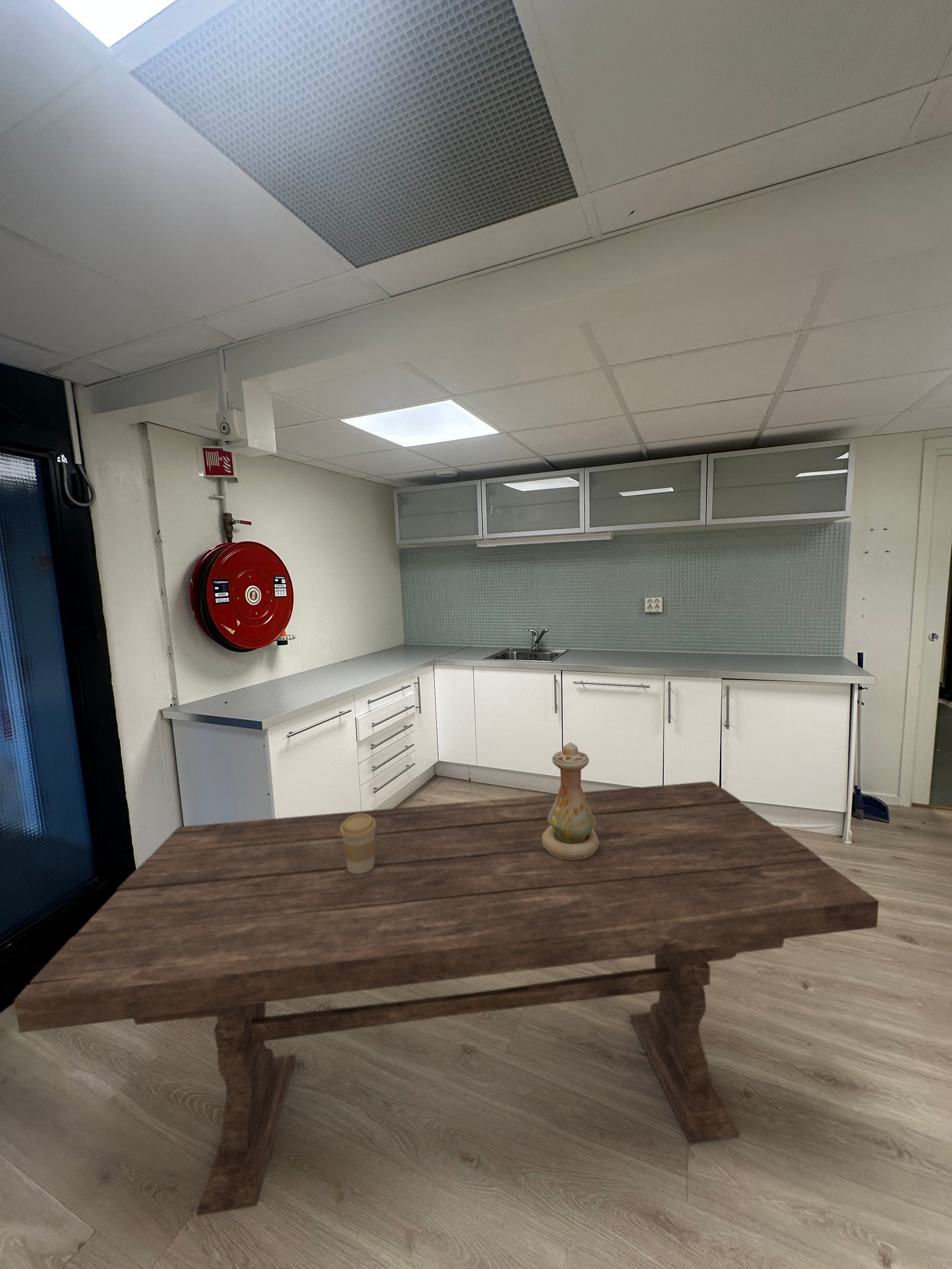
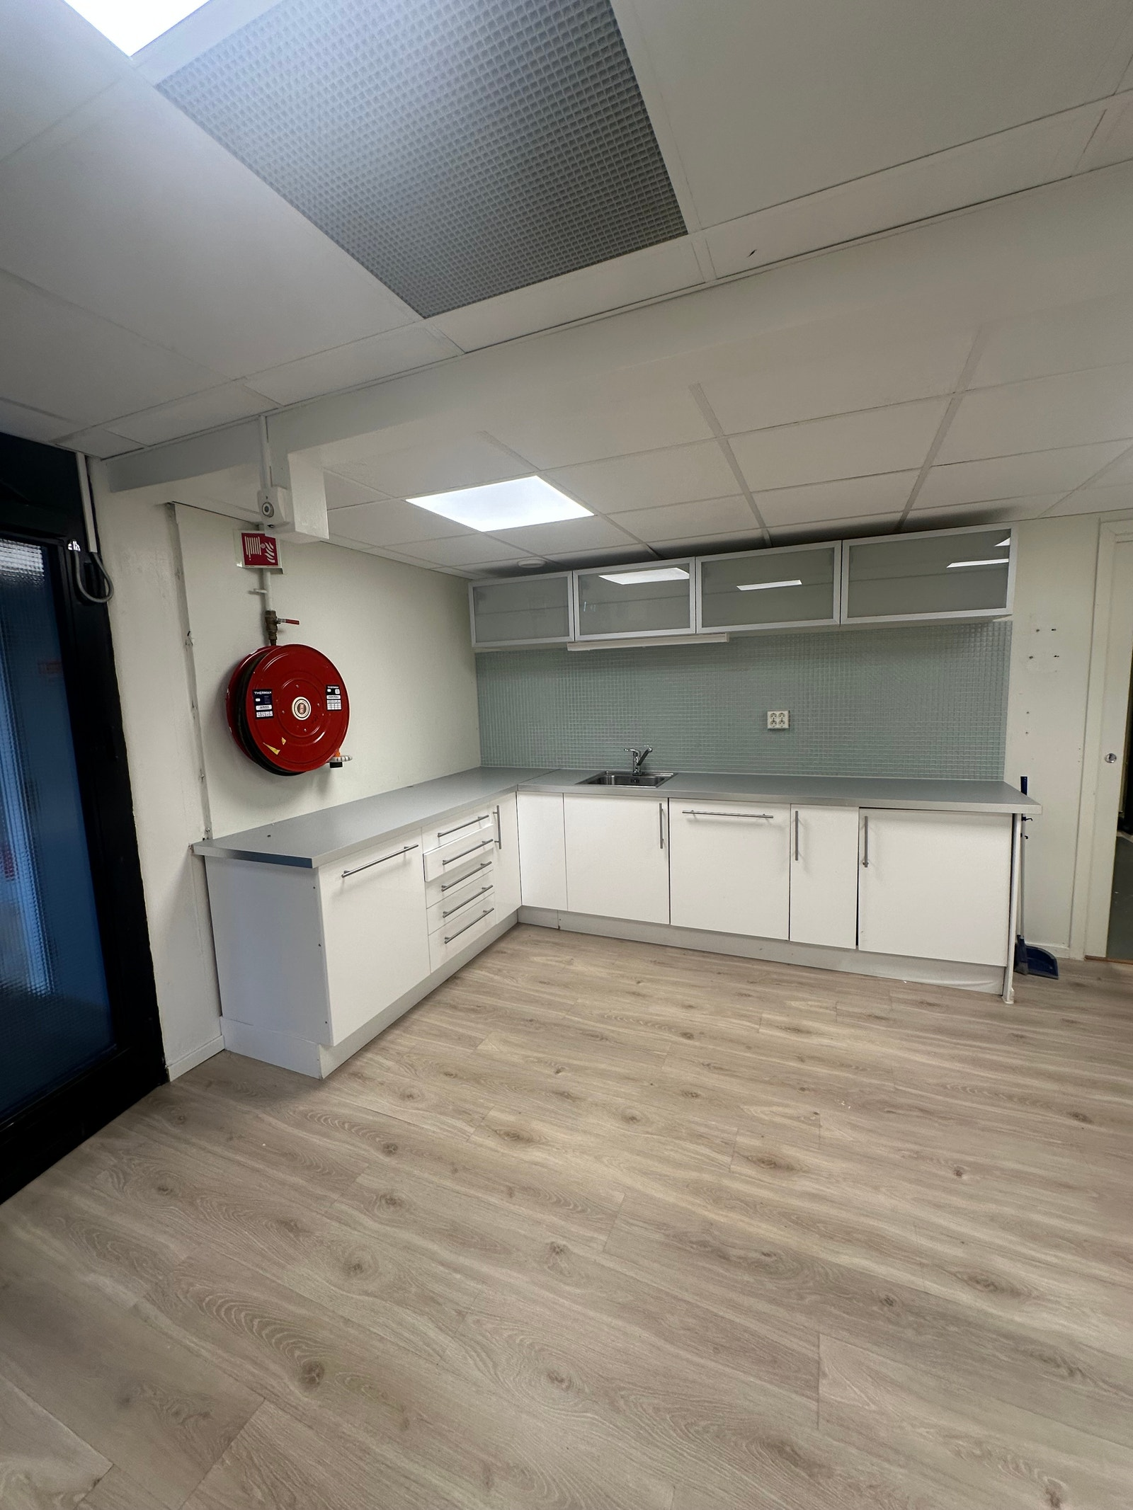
- dining table (474, 976)
- vase (569, 794)
- coffee cup (359, 842)
